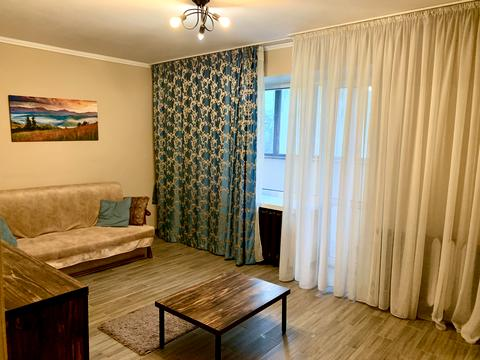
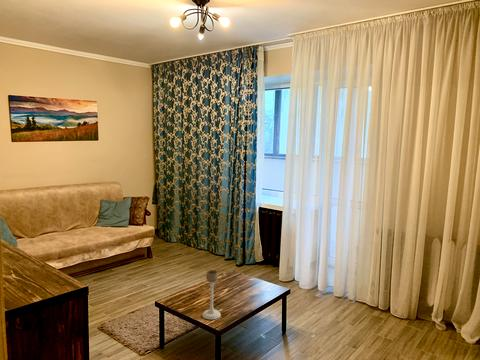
+ candle holder (211, 293)
